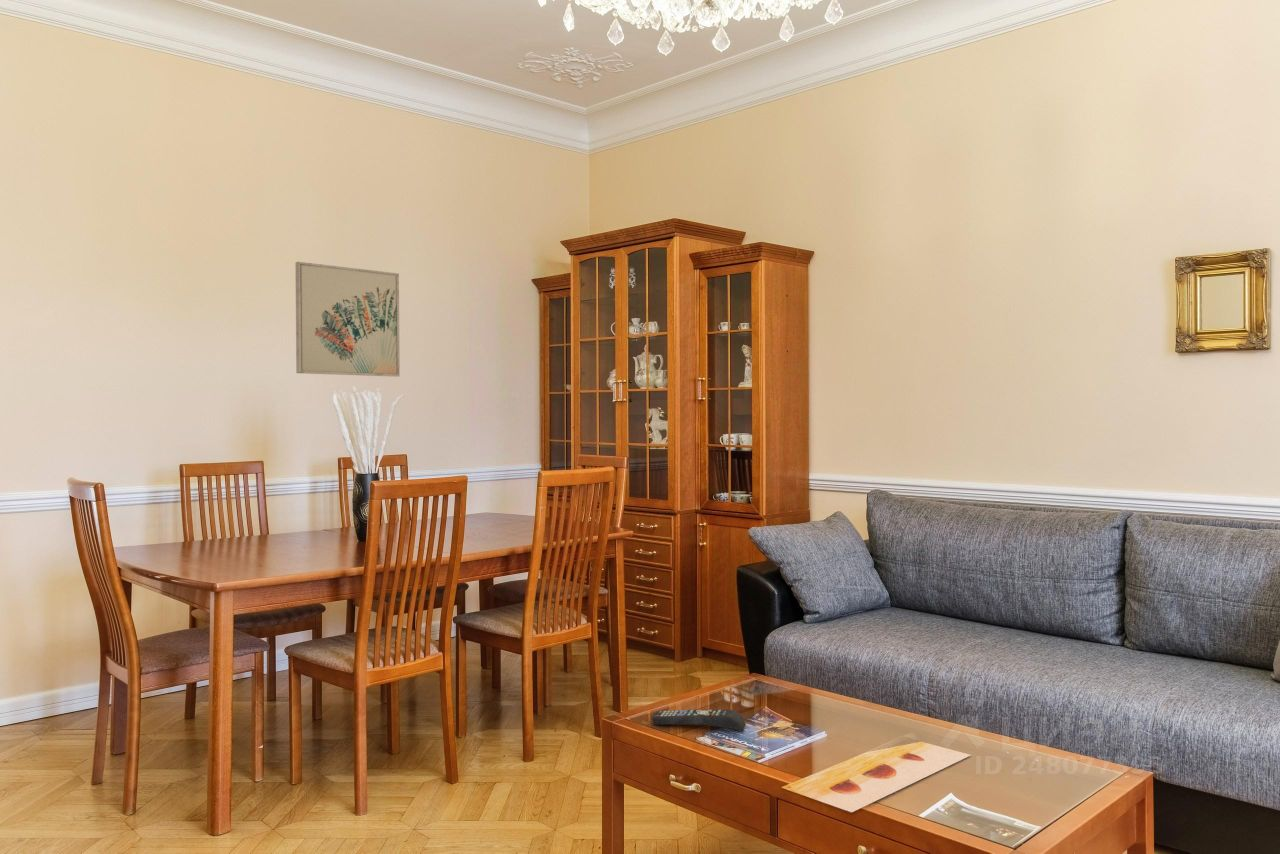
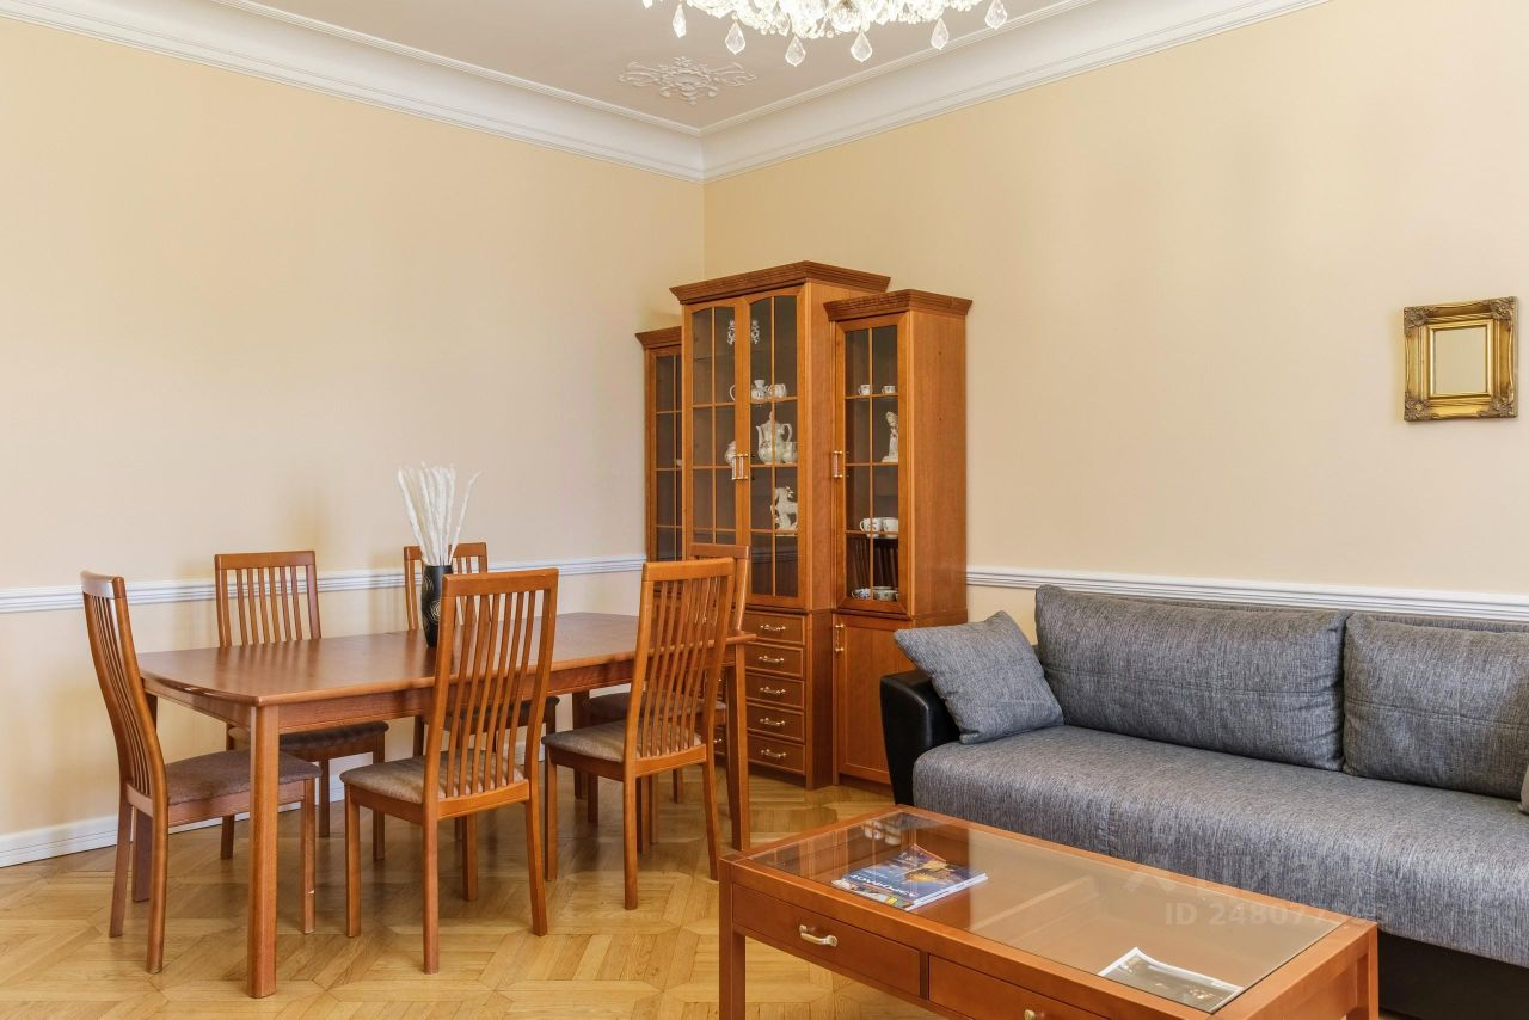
- remote control (698, 718)
- wall art (349, 321)
- painting (880, 770)
